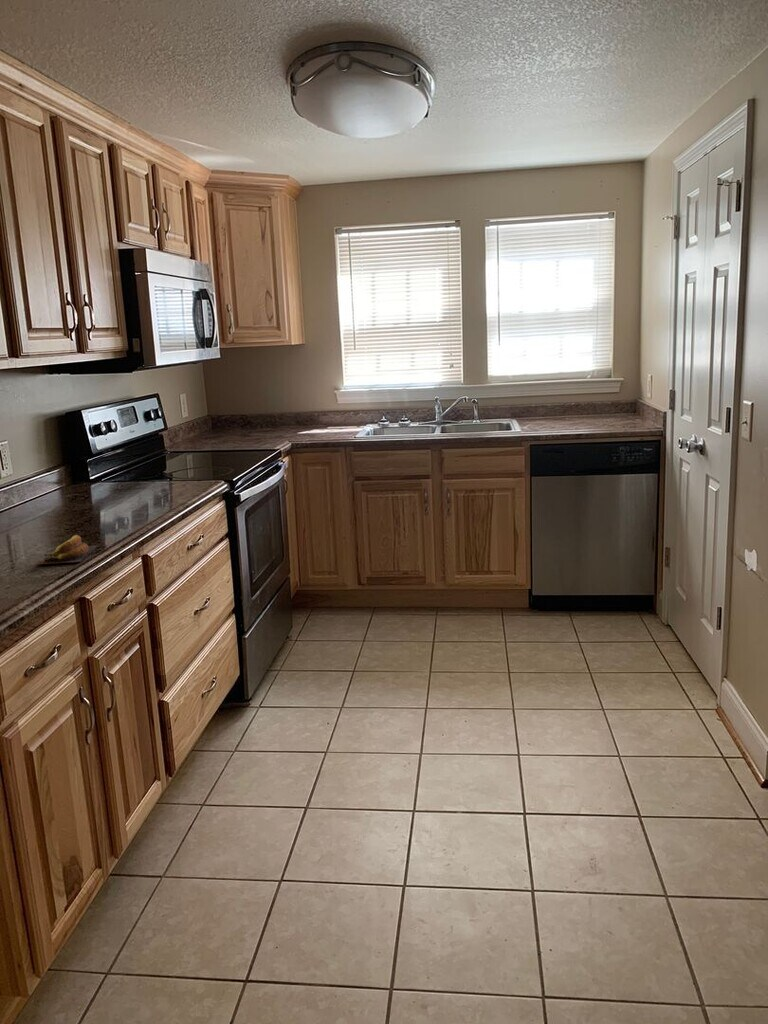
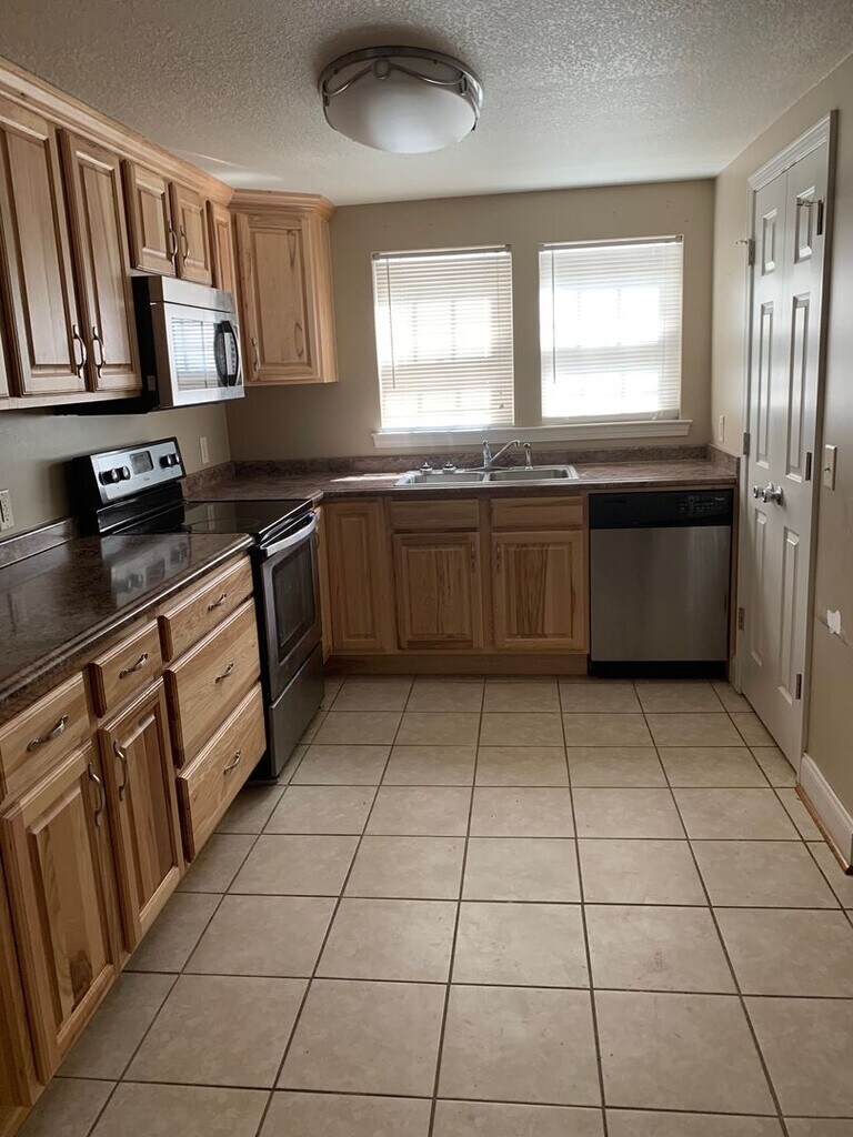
- banana (68, 546)
